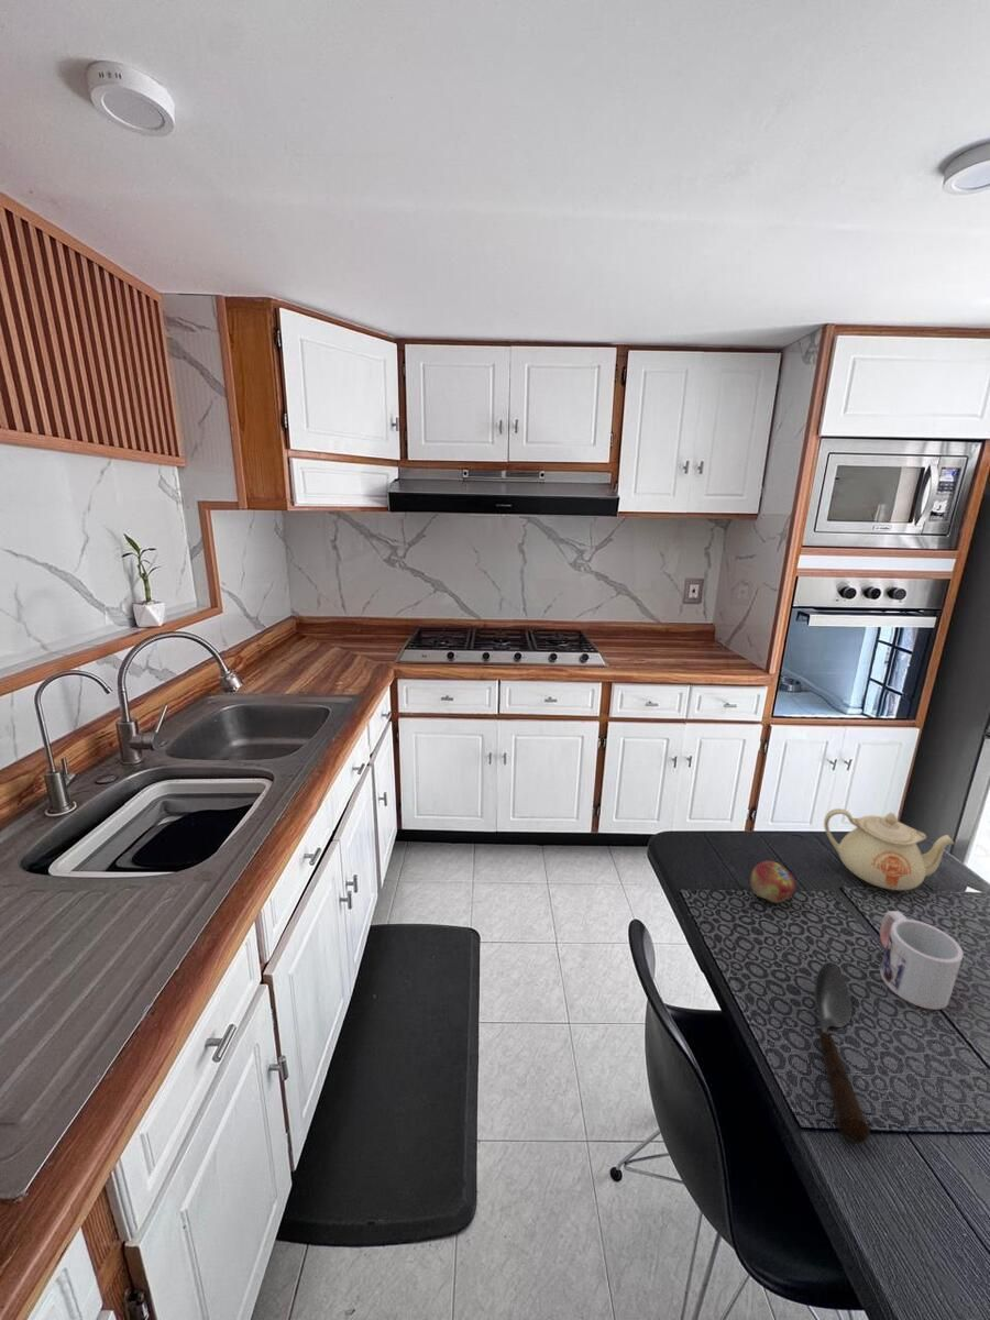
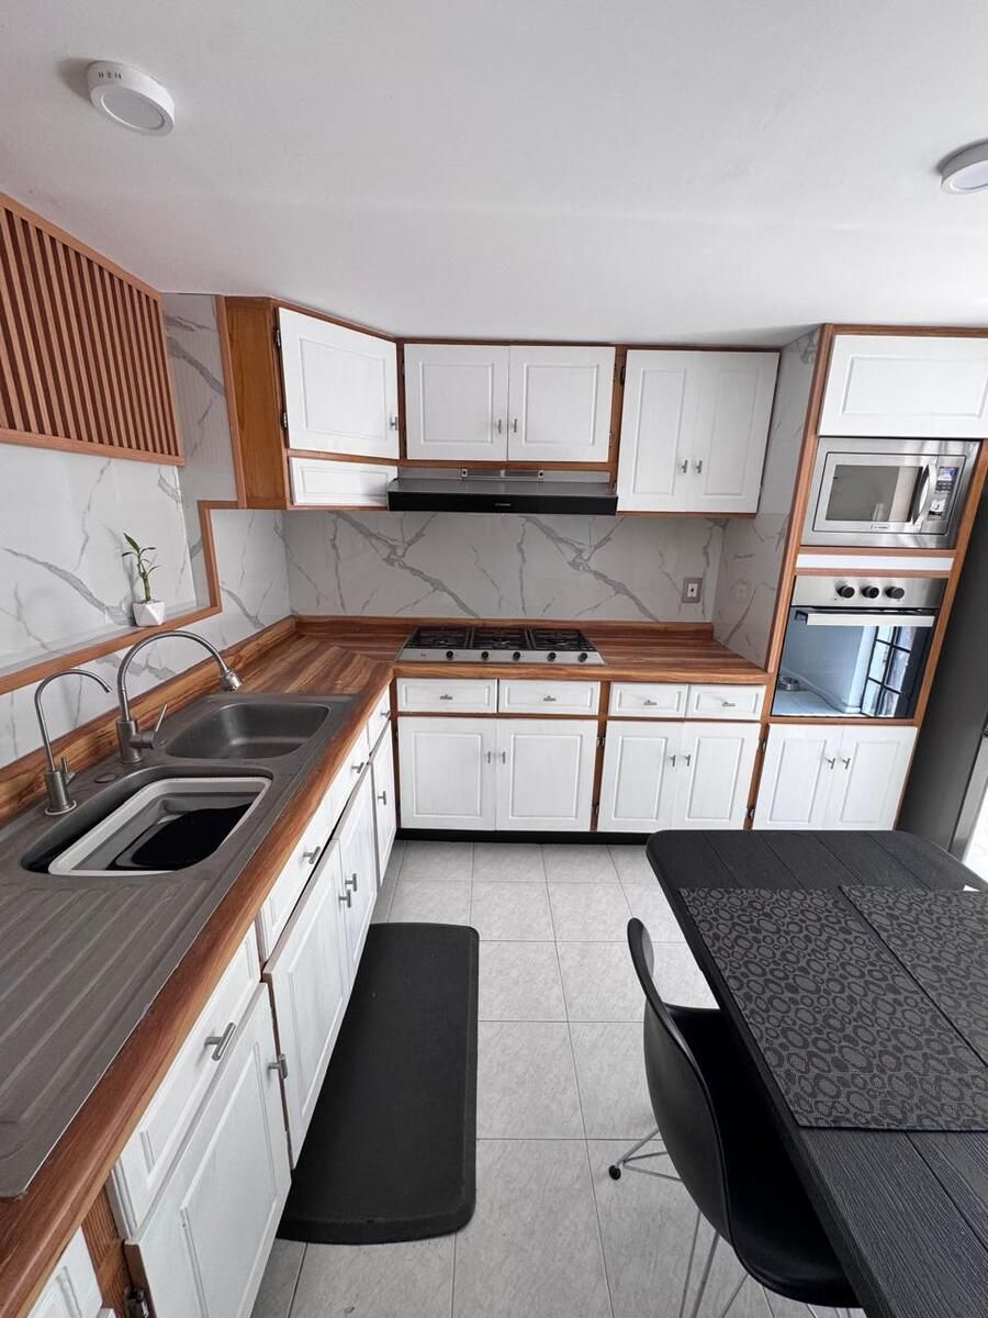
- spoon (835, 1045)
- teapot (883, 844)
- fruit (772, 881)
- mug (911, 953)
